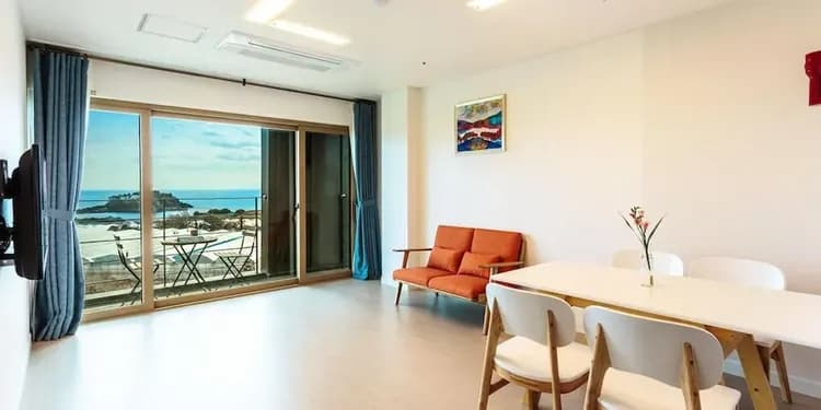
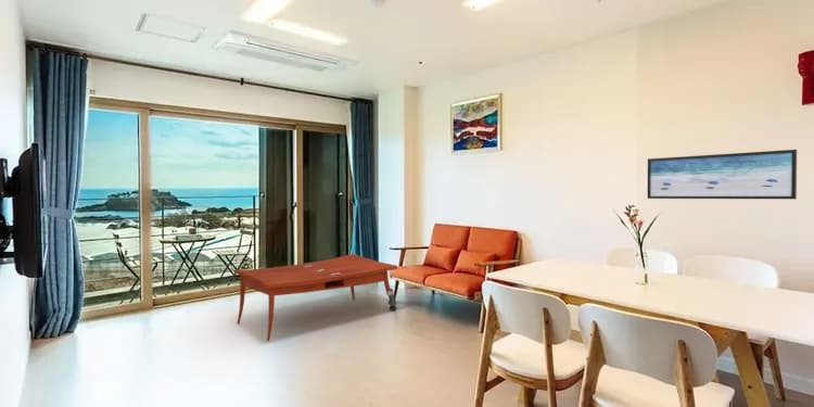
+ coffee table (320, 290)
+ wall art (713, 176)
